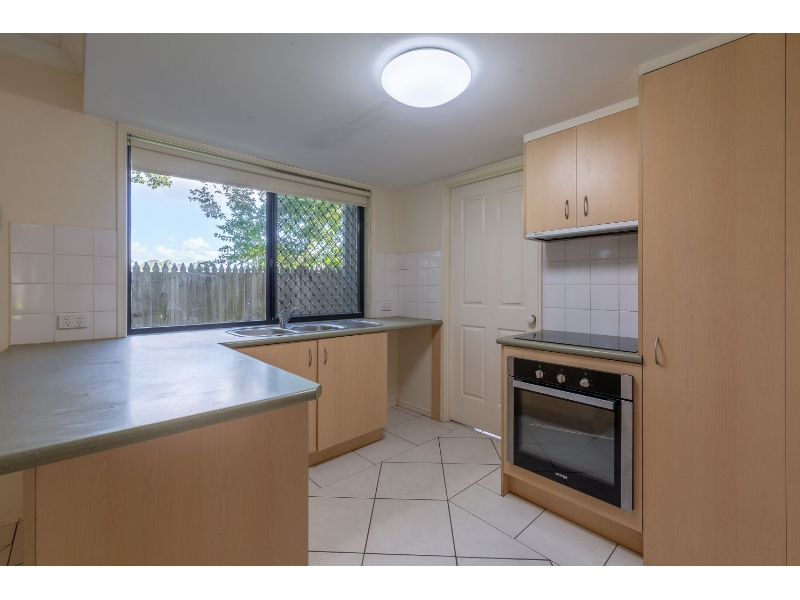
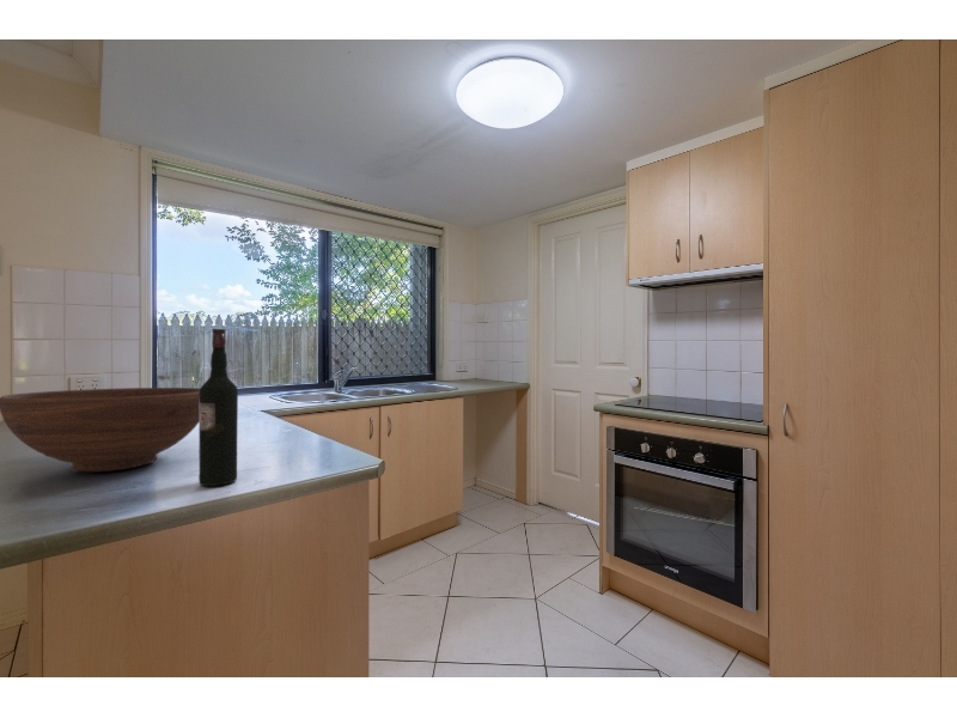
+ fruit bowl (116, 428)
+ wine bottle (218, 404)
